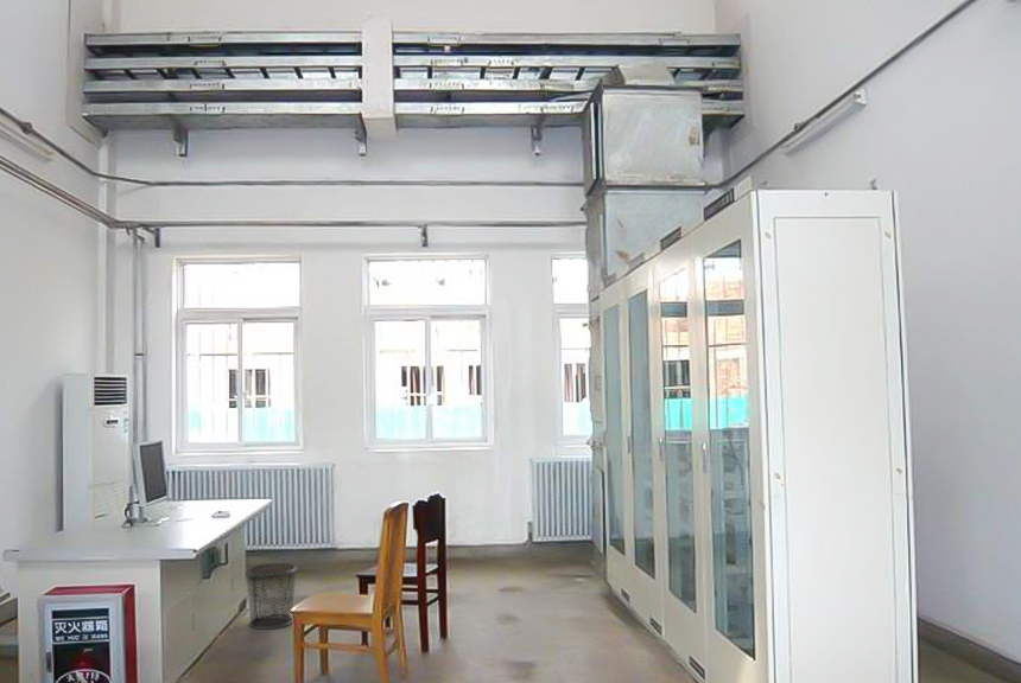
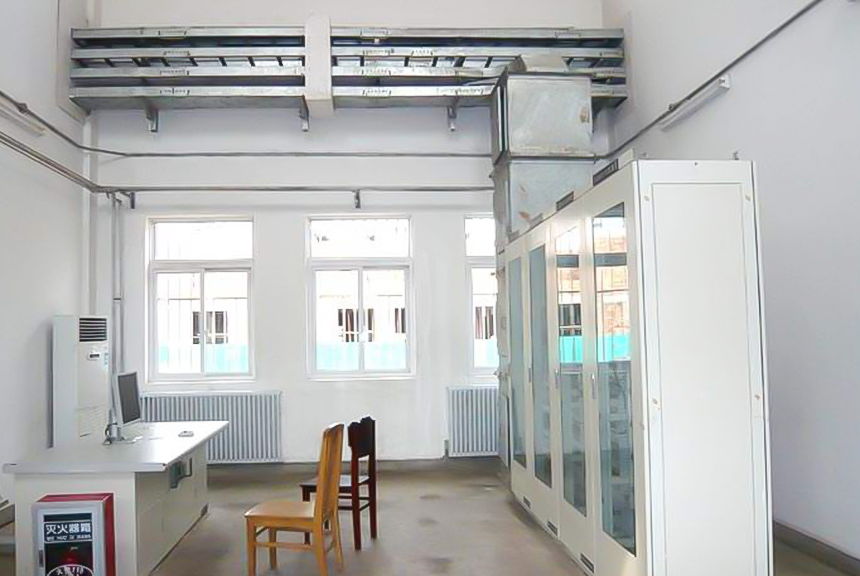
- waste bin (271, 595)
